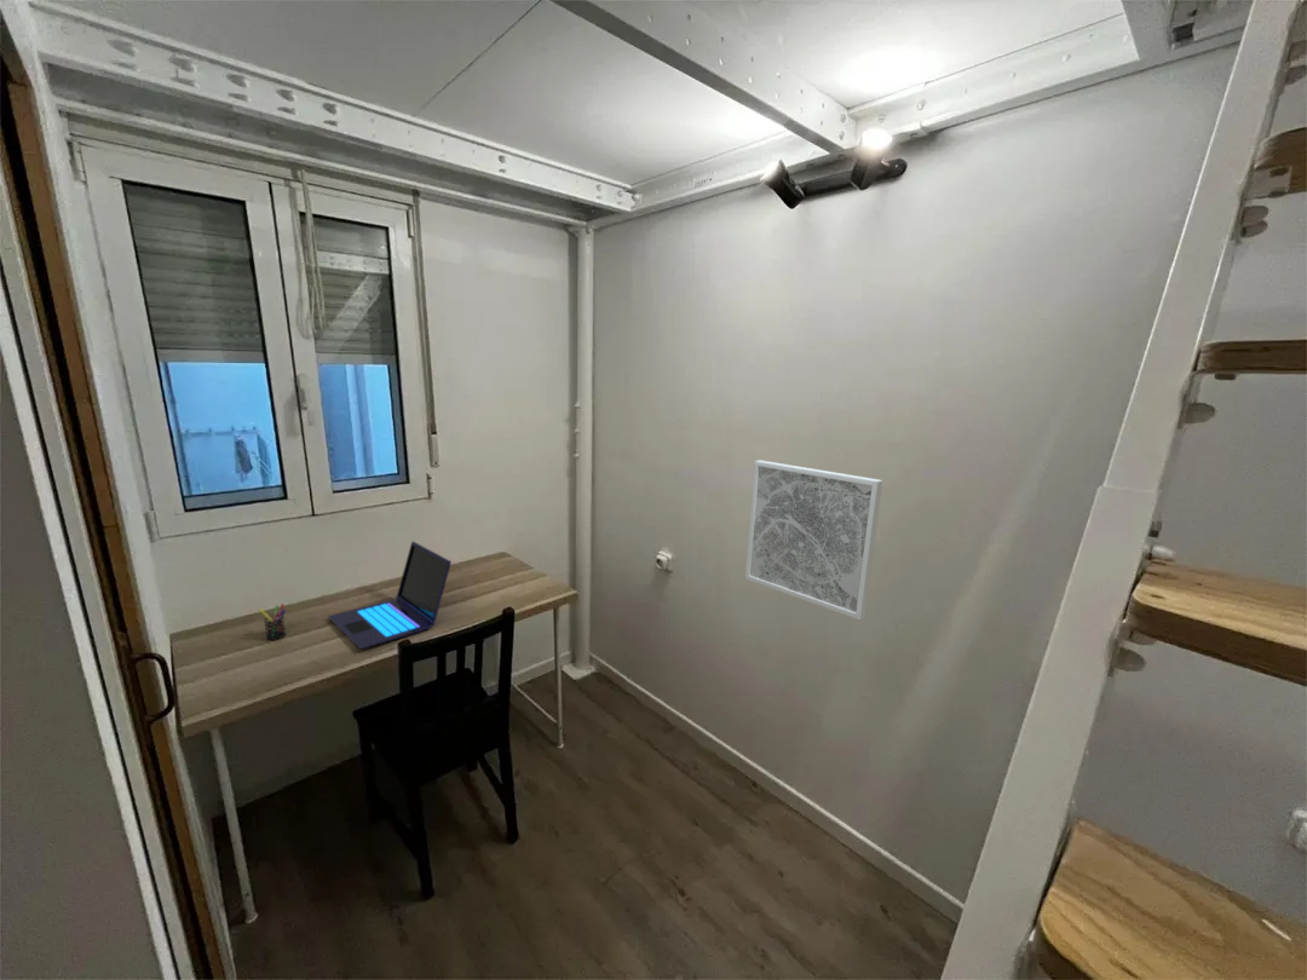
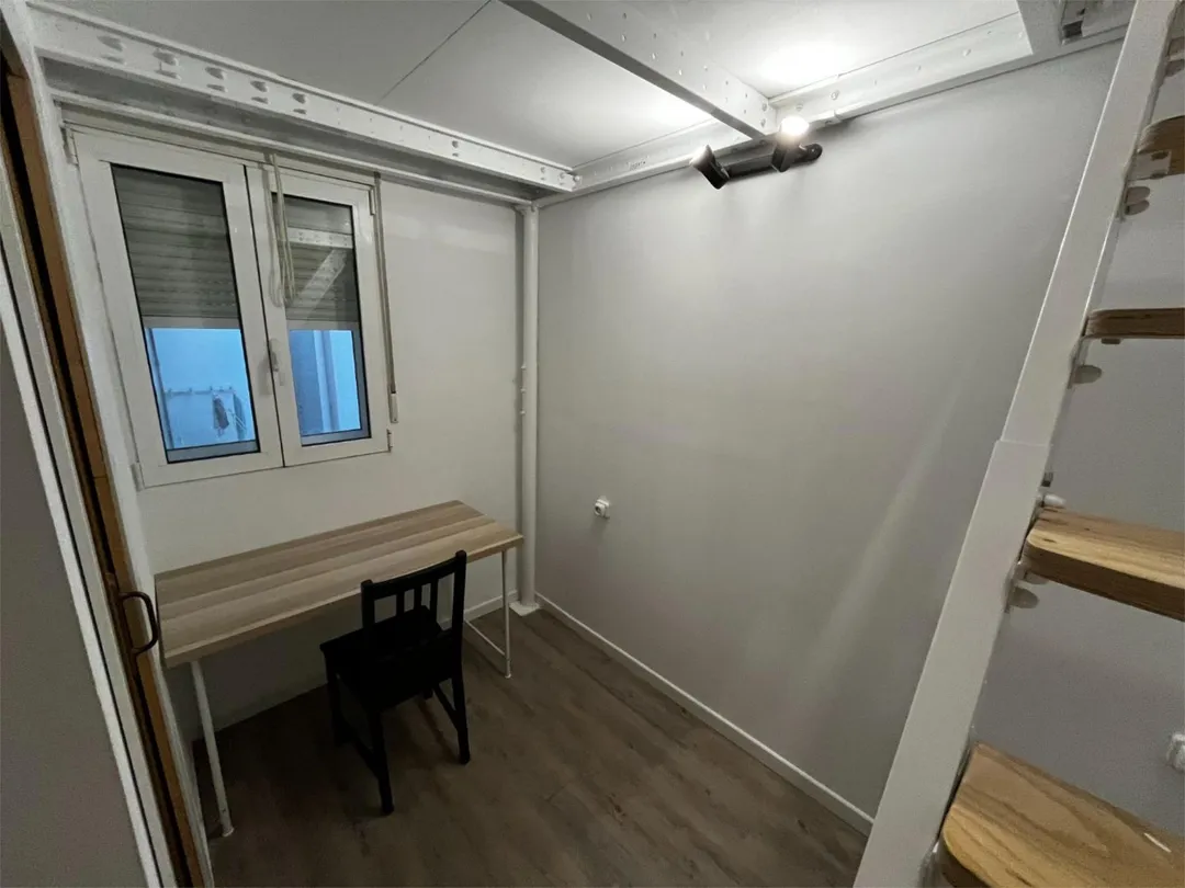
- pen holder (275, 619)
- laptop (397, 593)
- wall art (806, 535)
